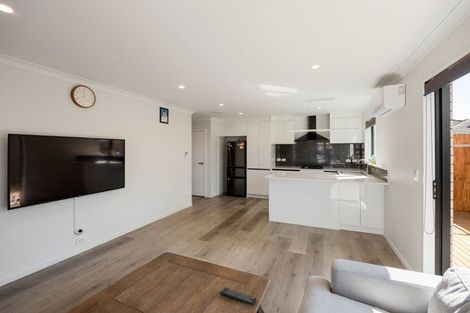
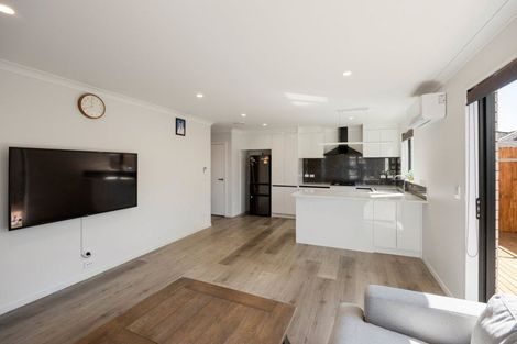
- remote control (237, 296)
